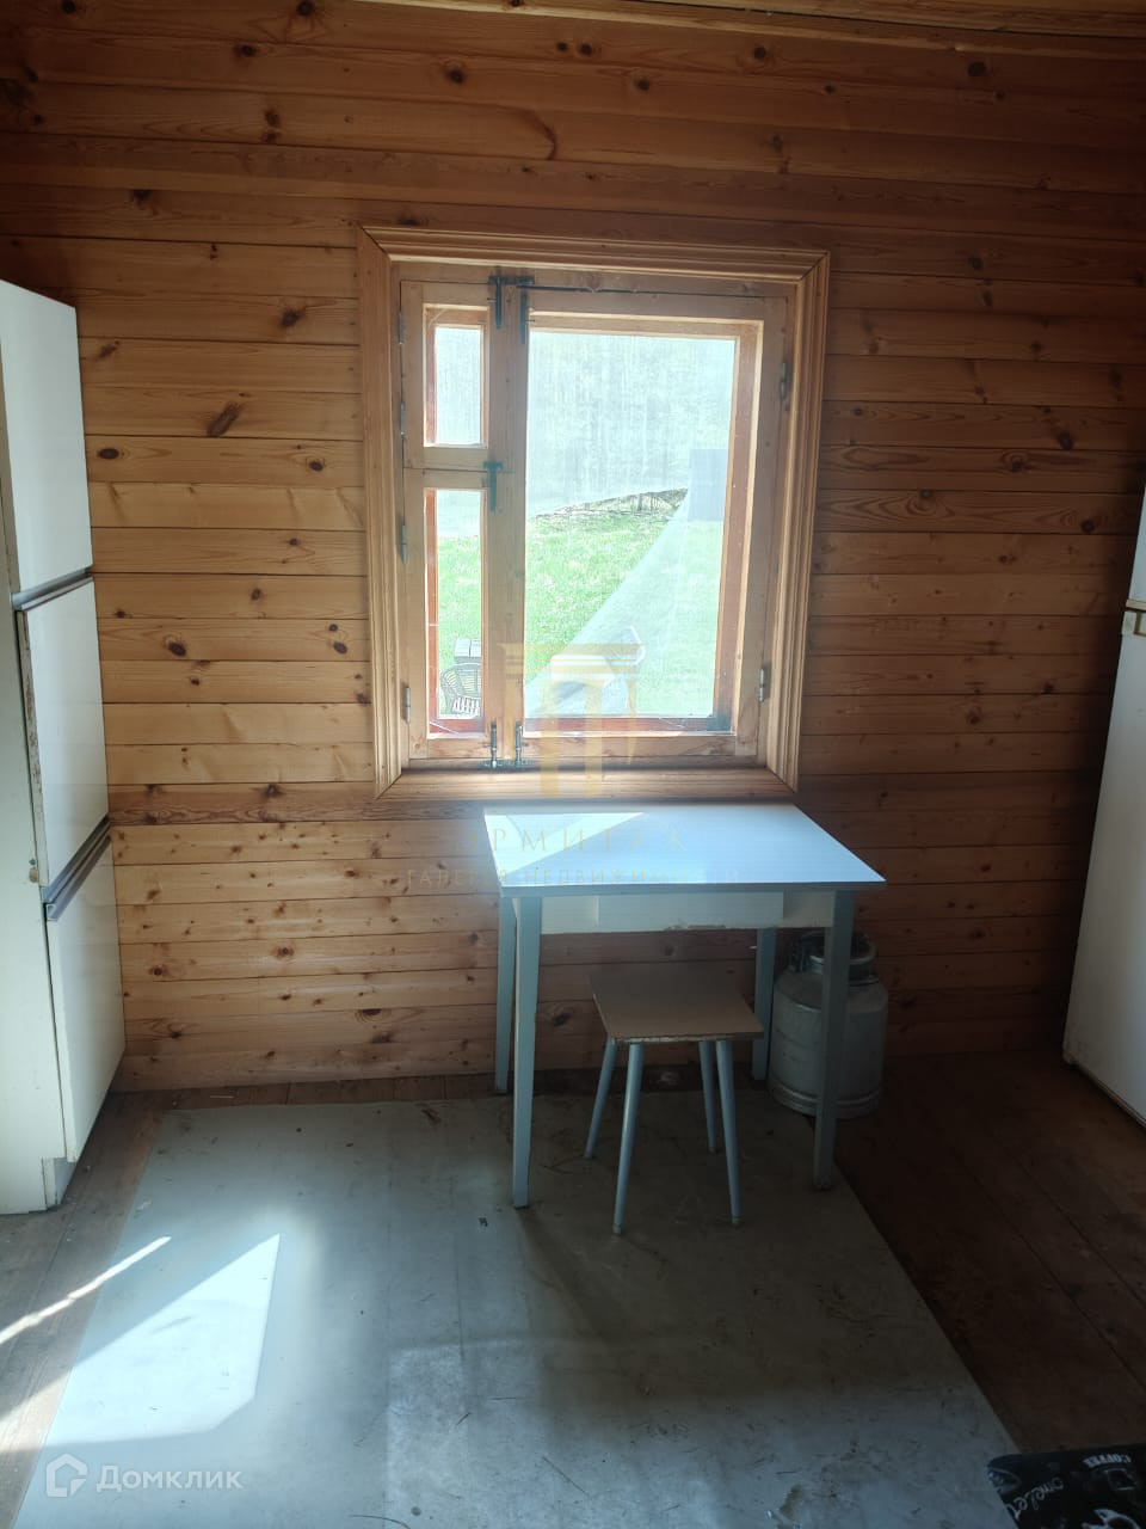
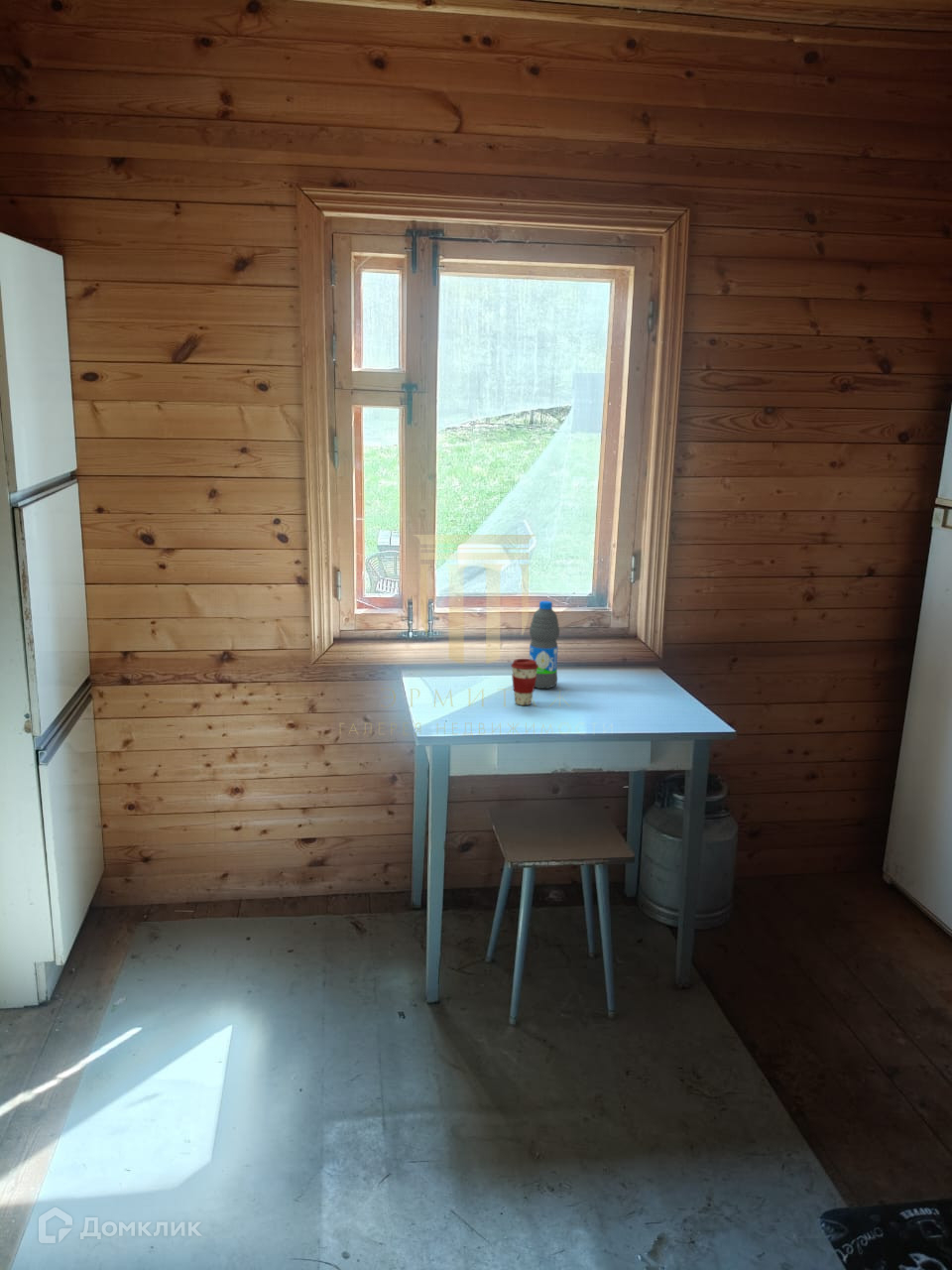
+ water bottle (543, 644)
+ coffee cup (524, 682)
